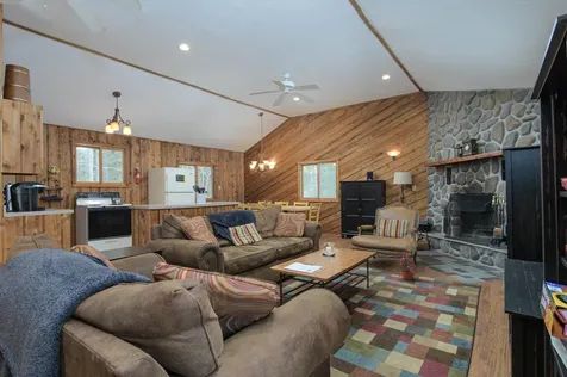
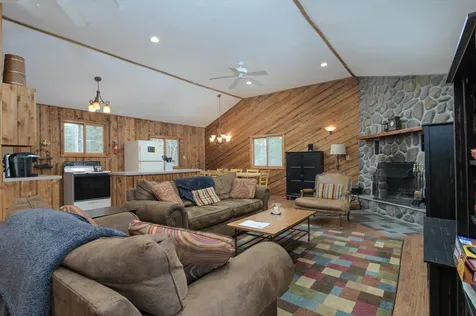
- potted plant (410, 264)
